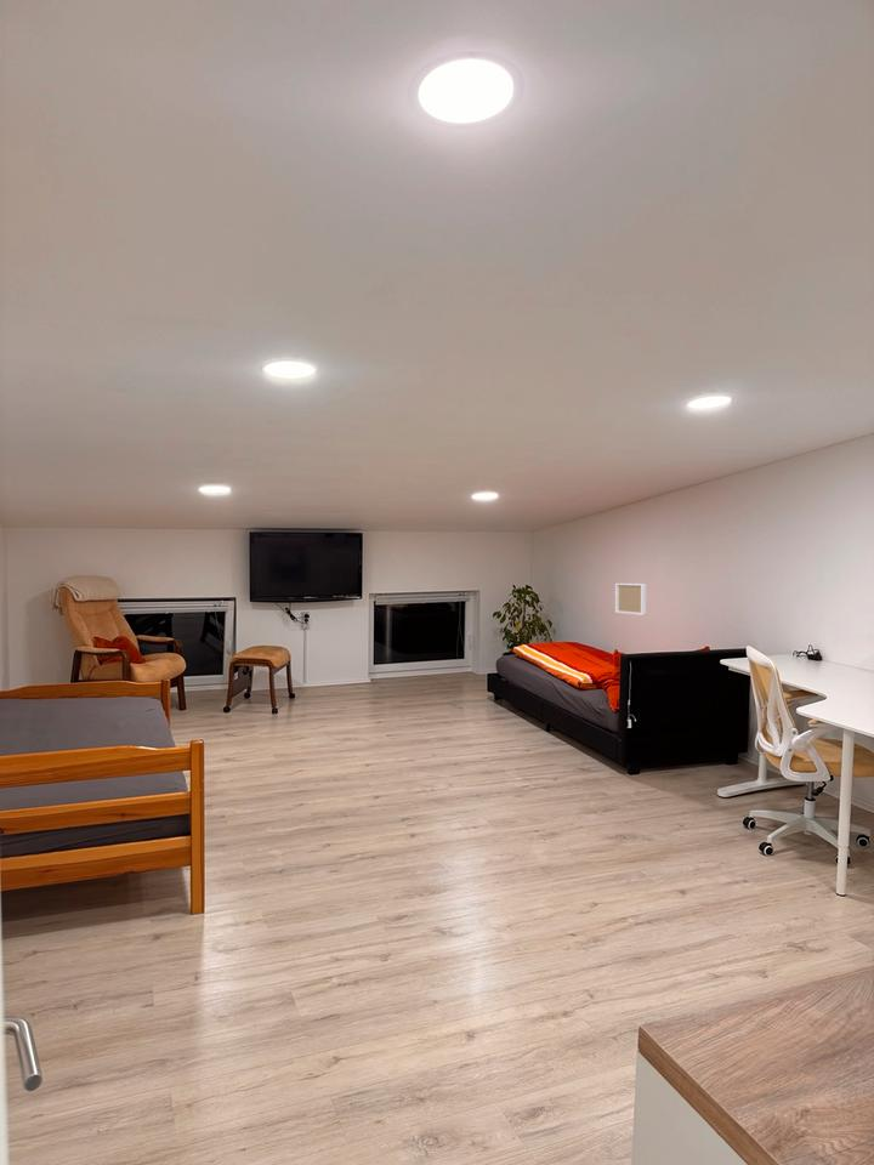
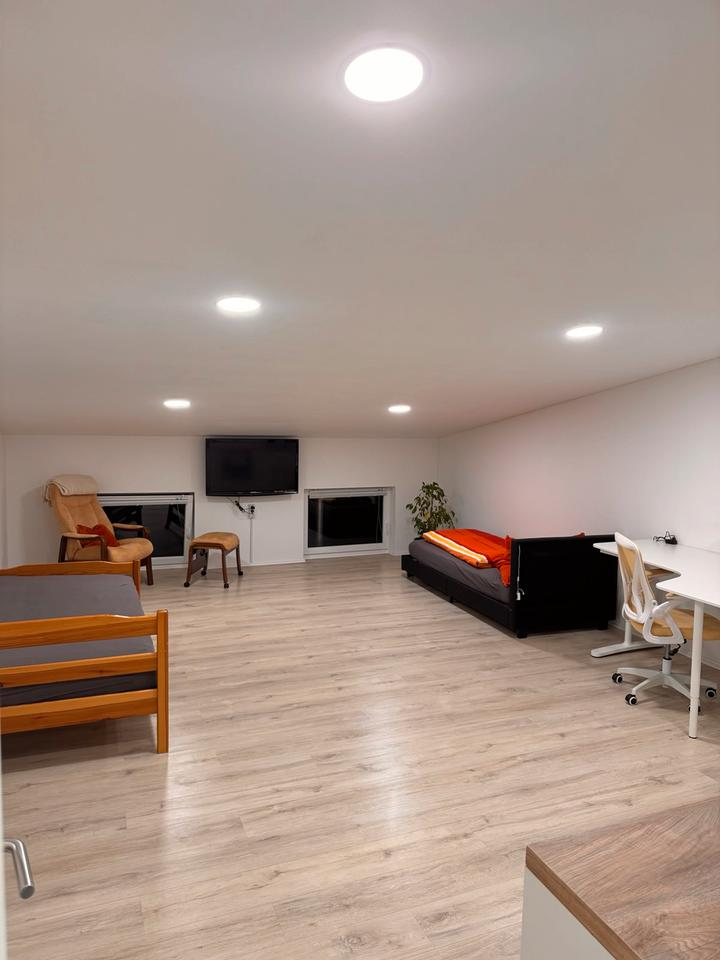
- wall art (630, 598)
